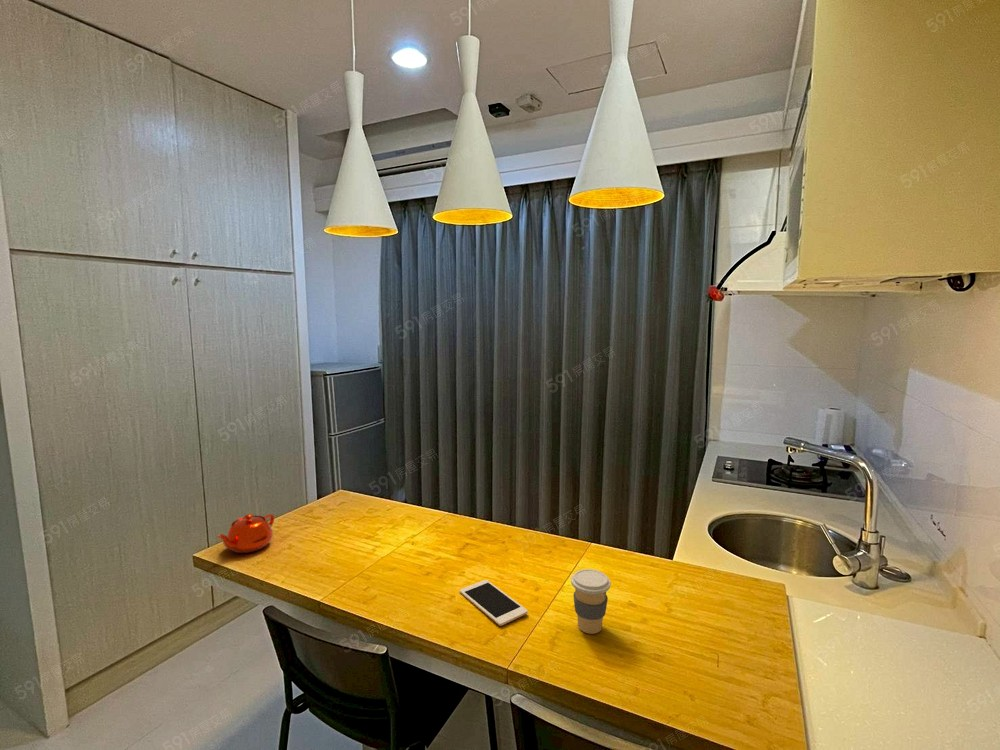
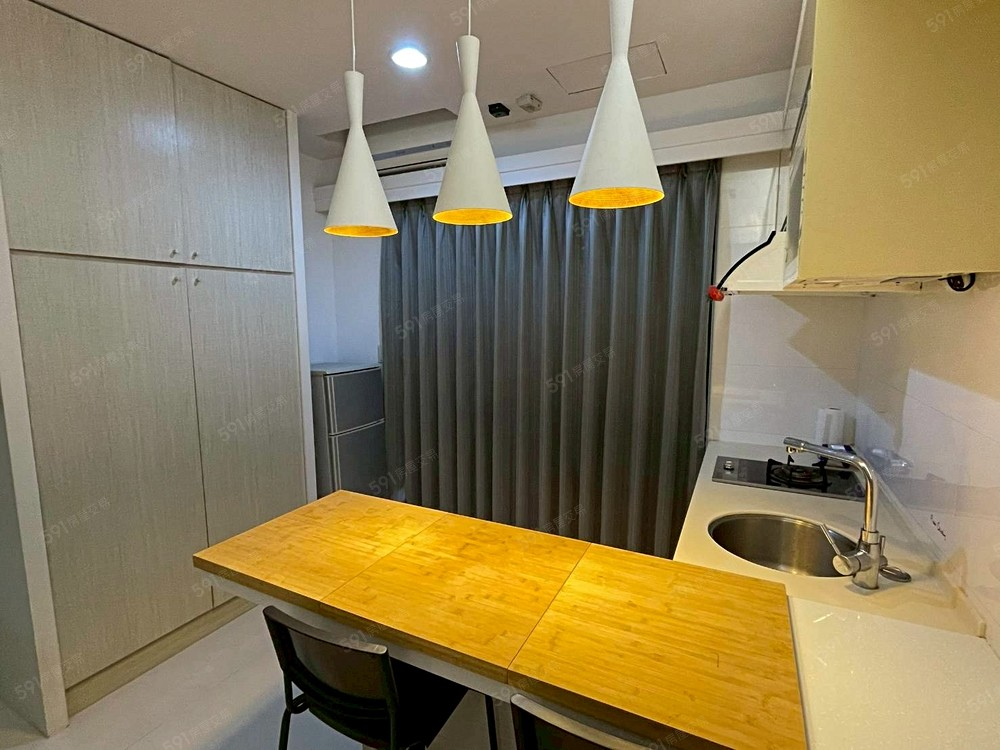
- cell phone (492, 601)
- coffee cup (590, 602)
- teapot (247, 531)
